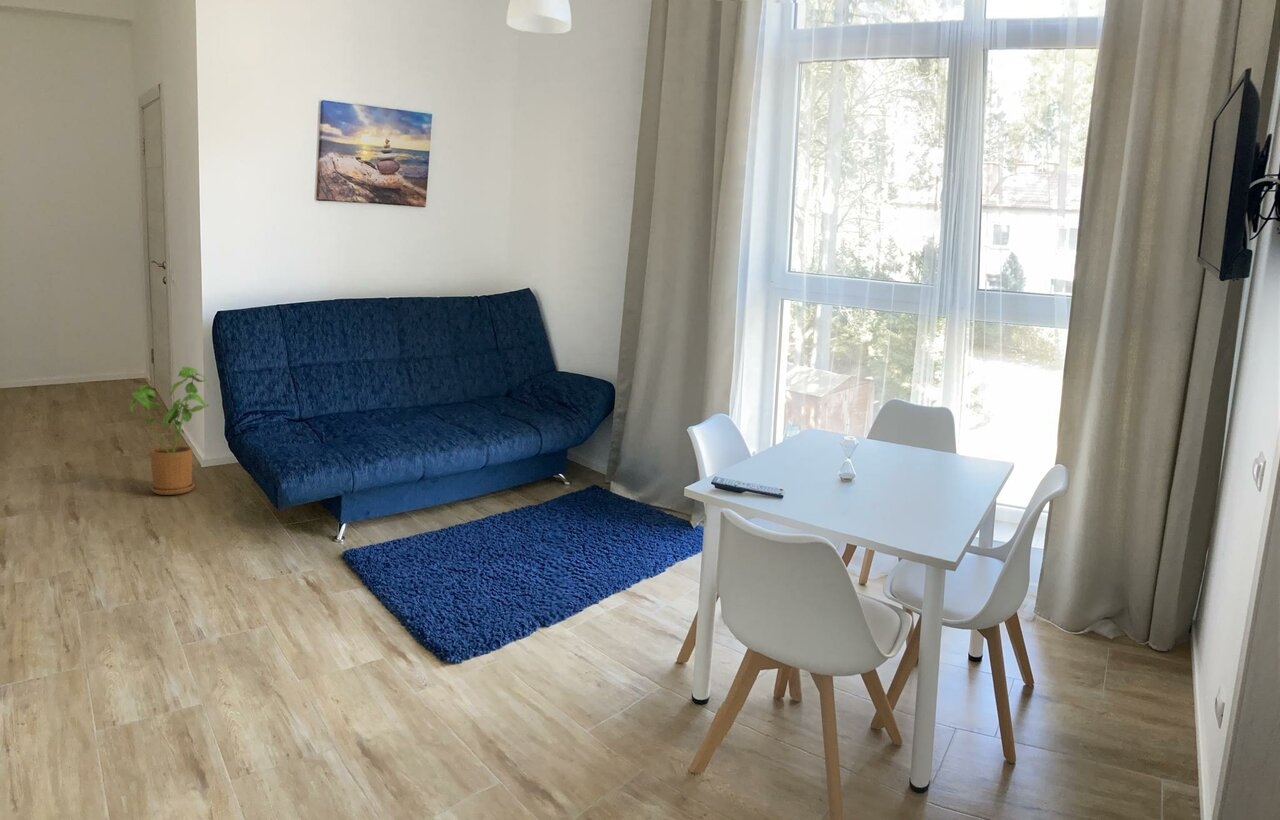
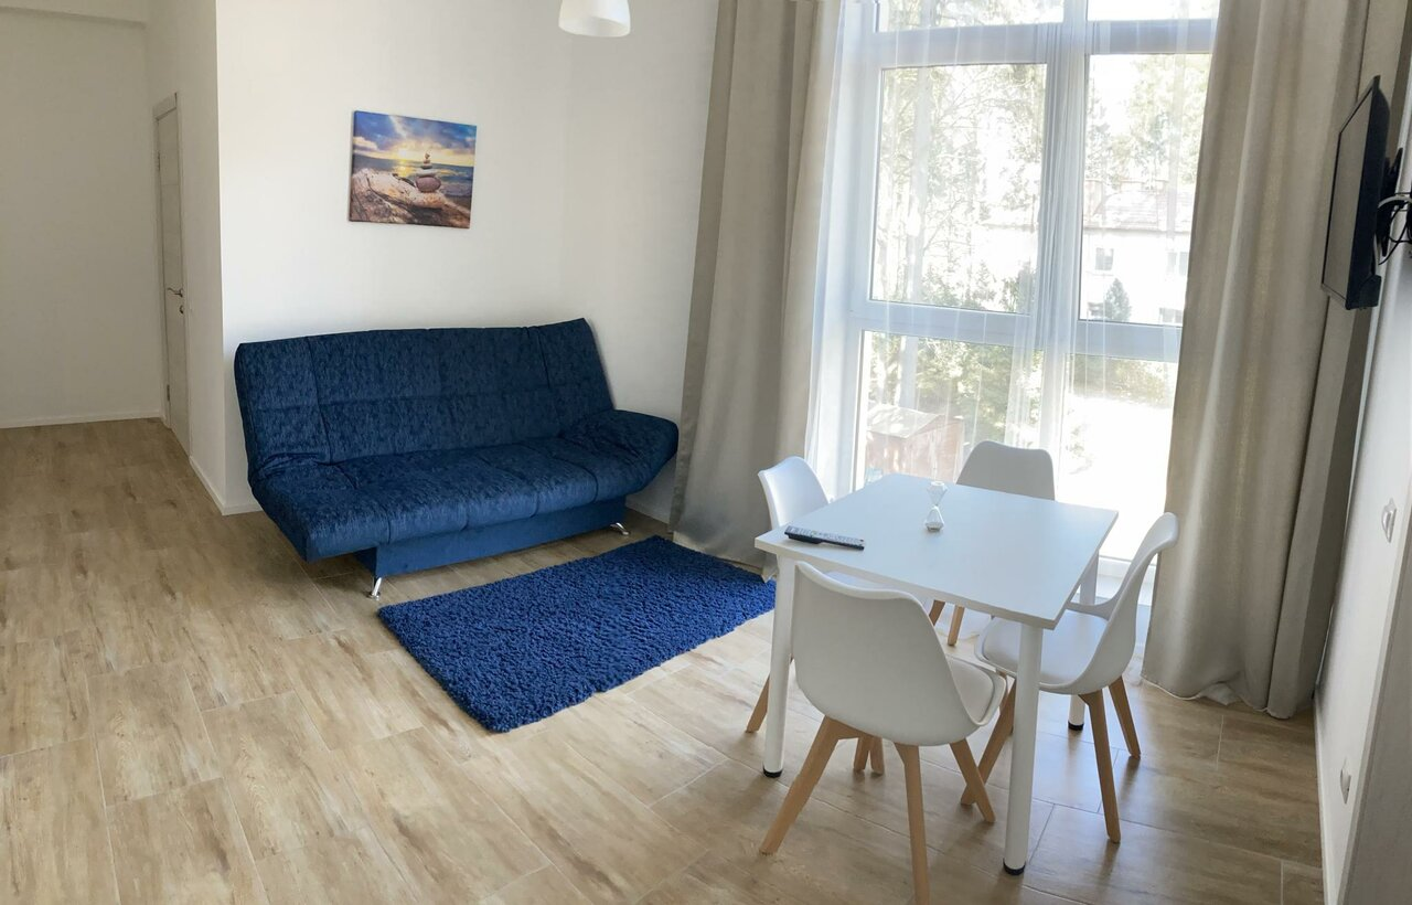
- house plant (175, 430)
